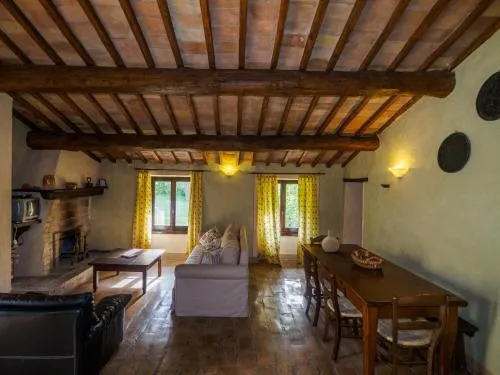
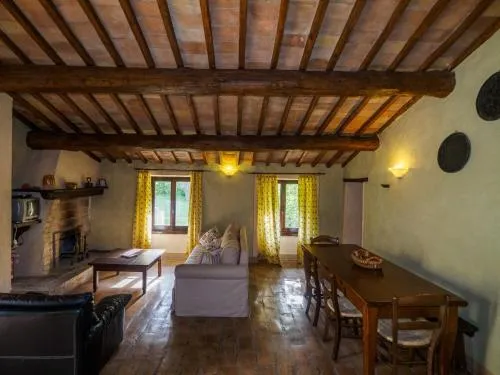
- vase (330, 240)
